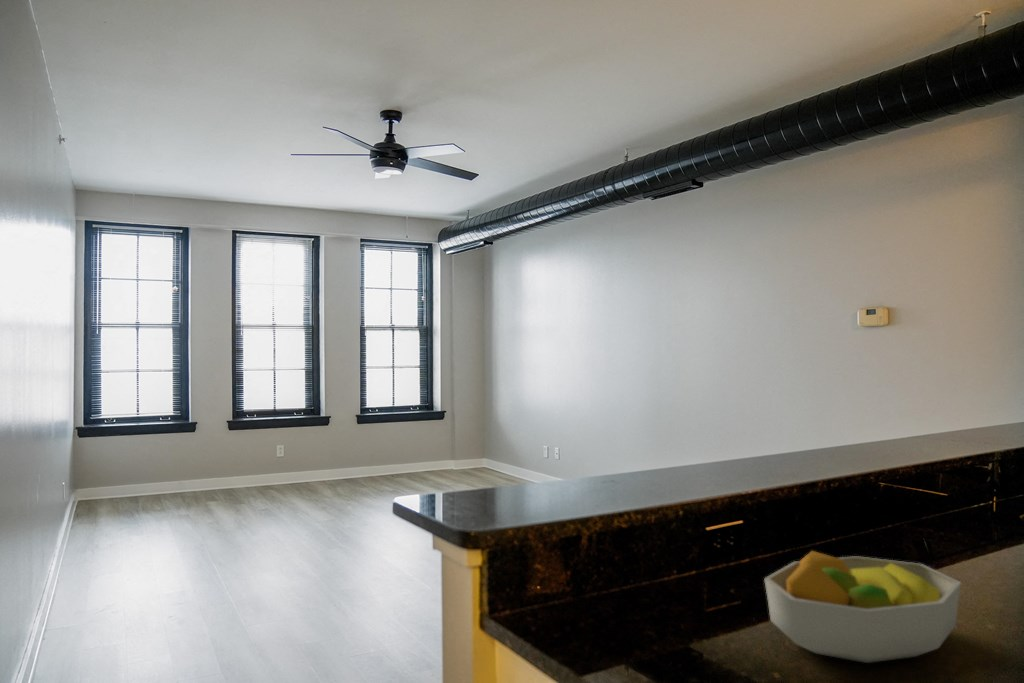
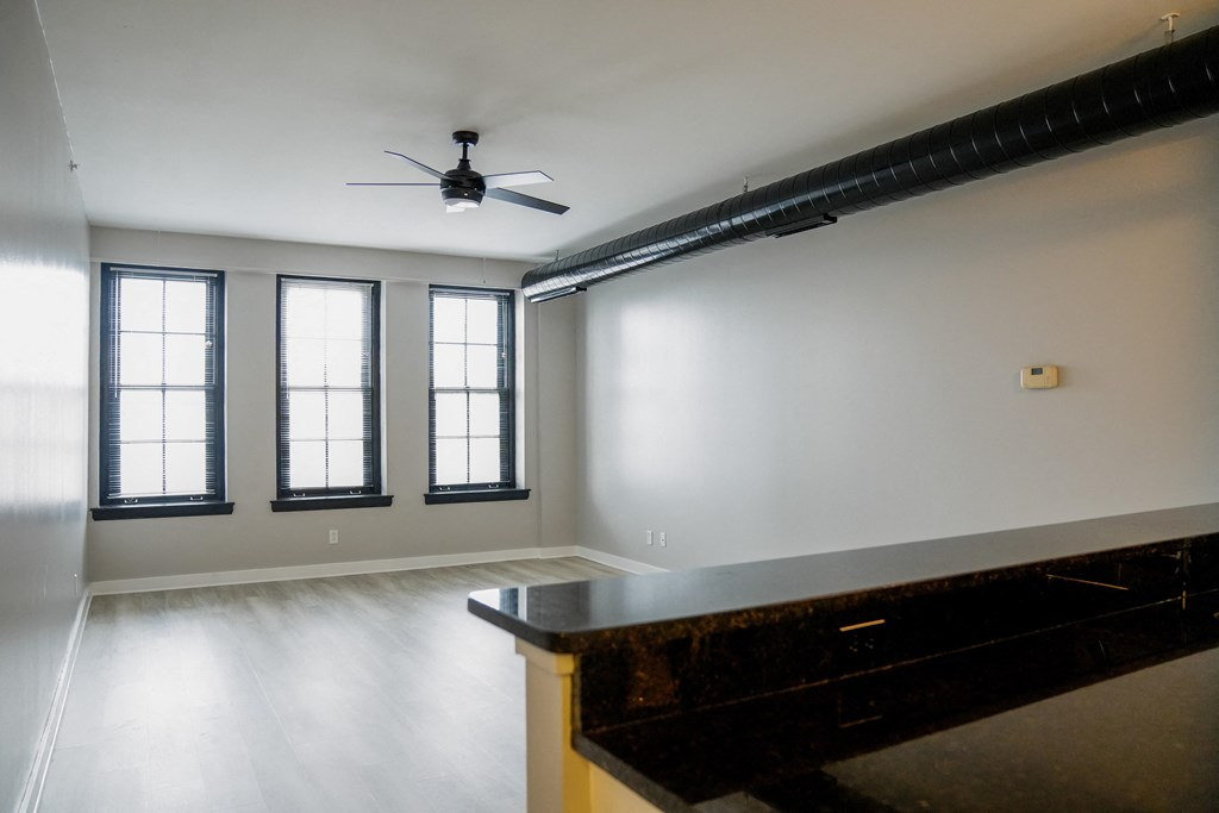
- fruit bowl (861, 595)
